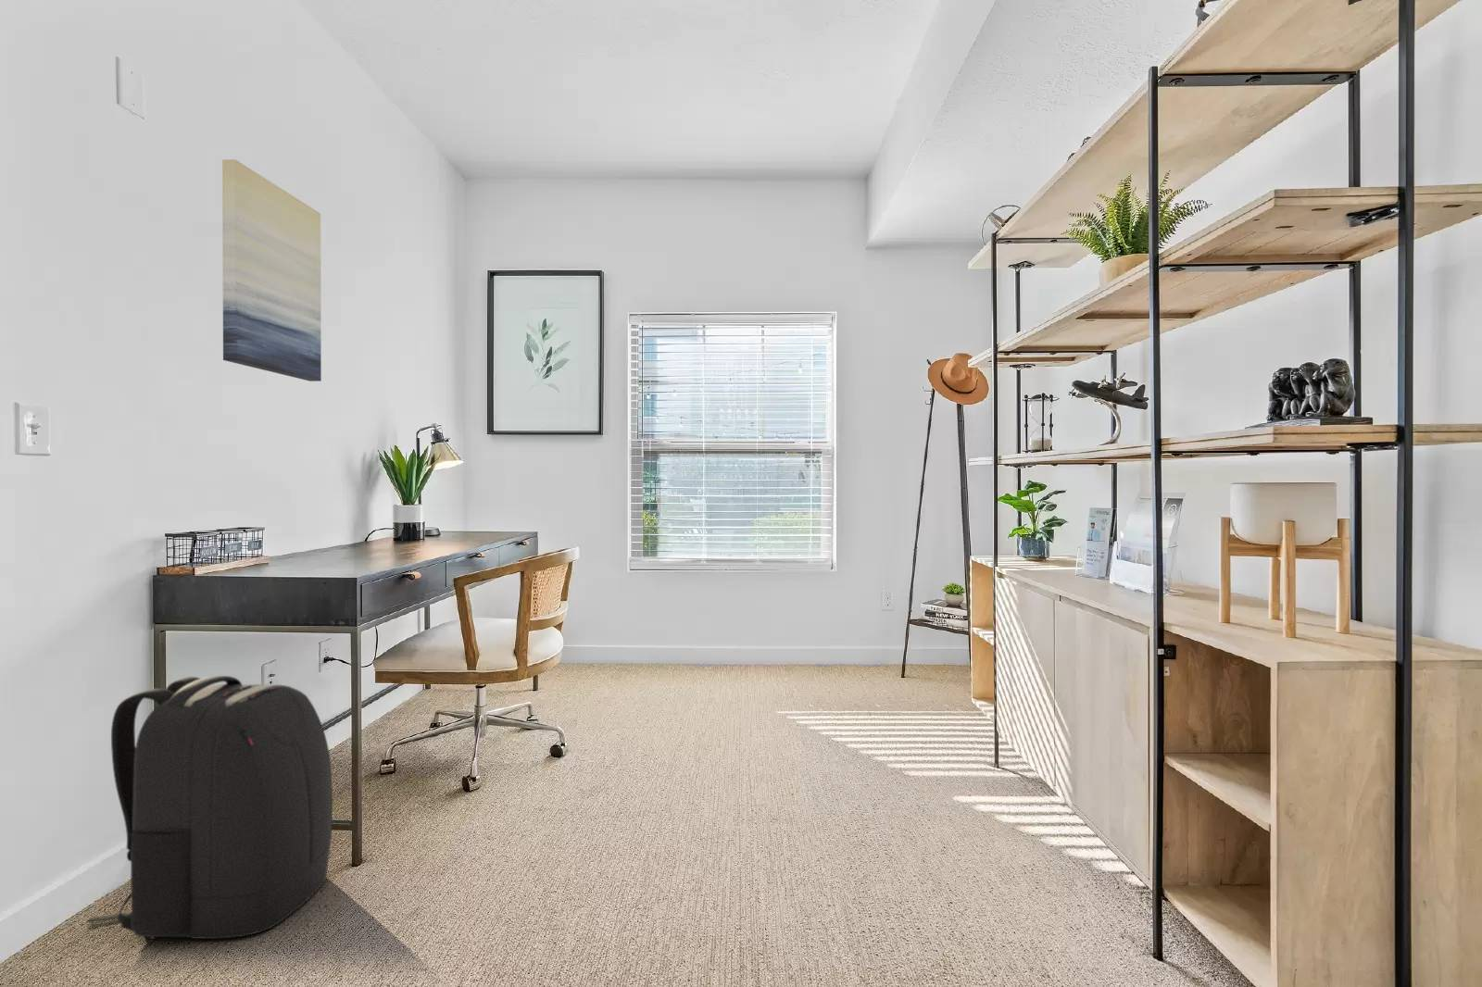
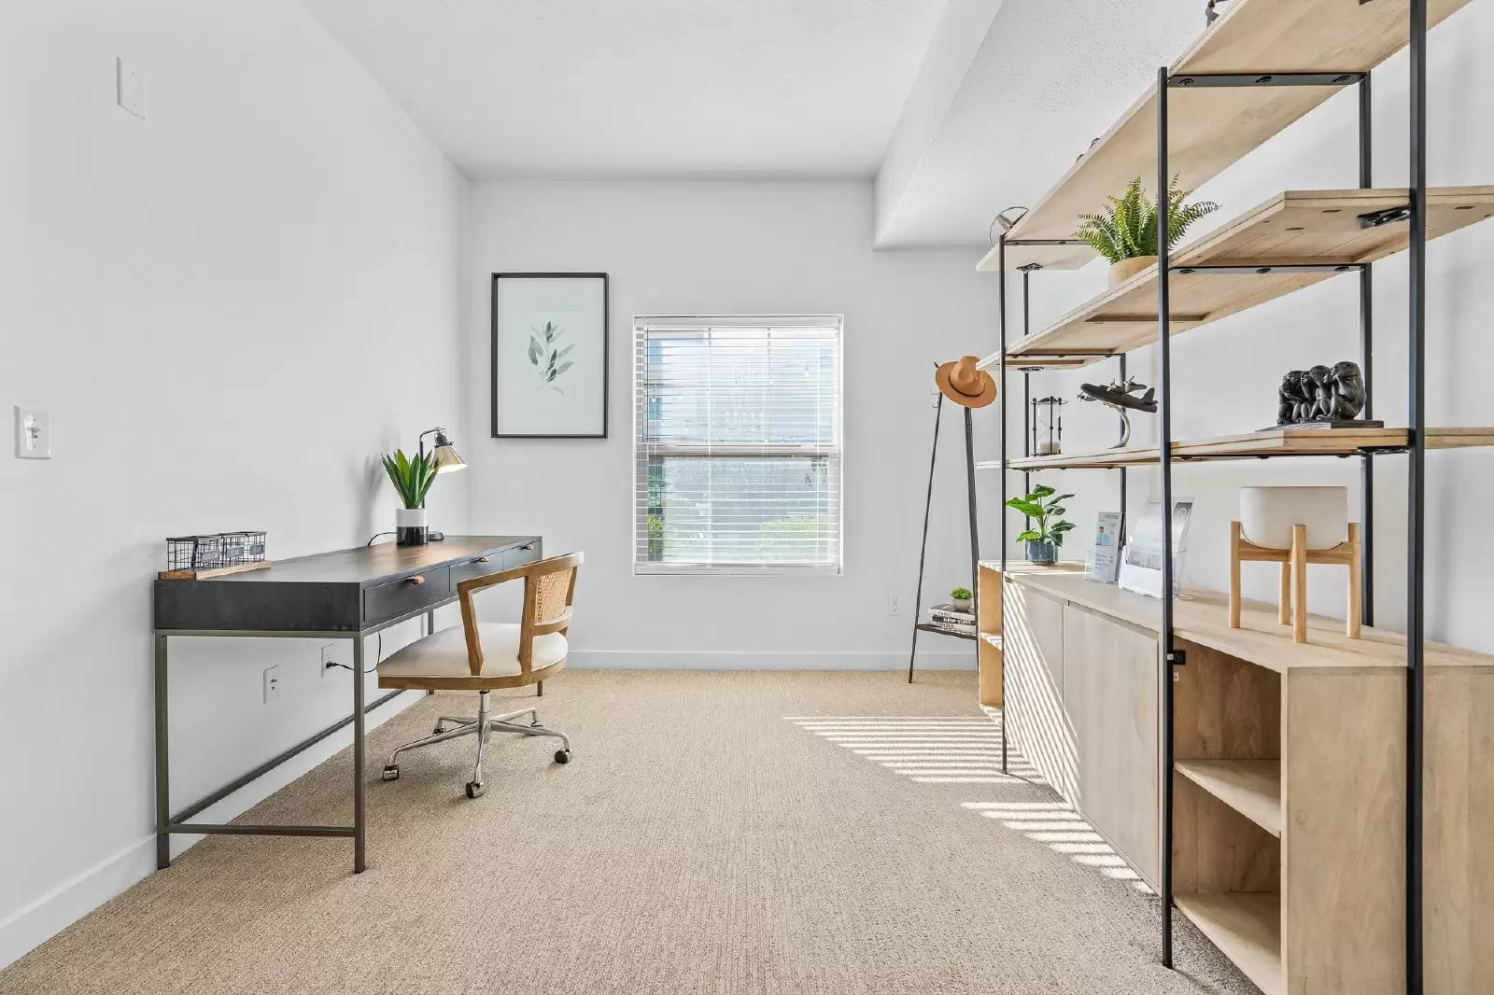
- wall art (277, 280)
- backpack (214, 790)
